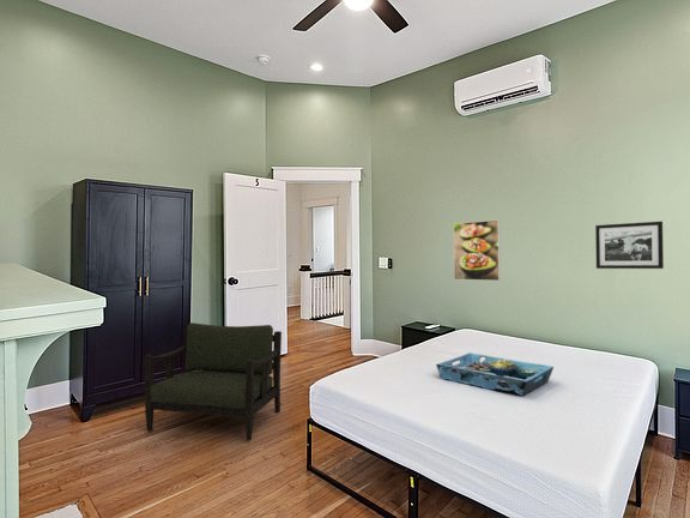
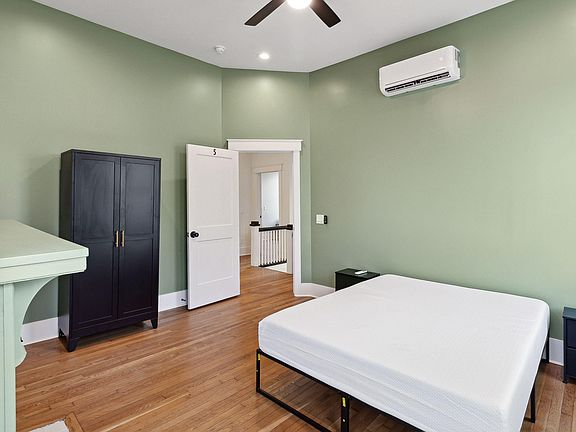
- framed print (476, 251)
- armchair (216, 374)
- picture frame (628, 246)
- serving tray (494, 371)
